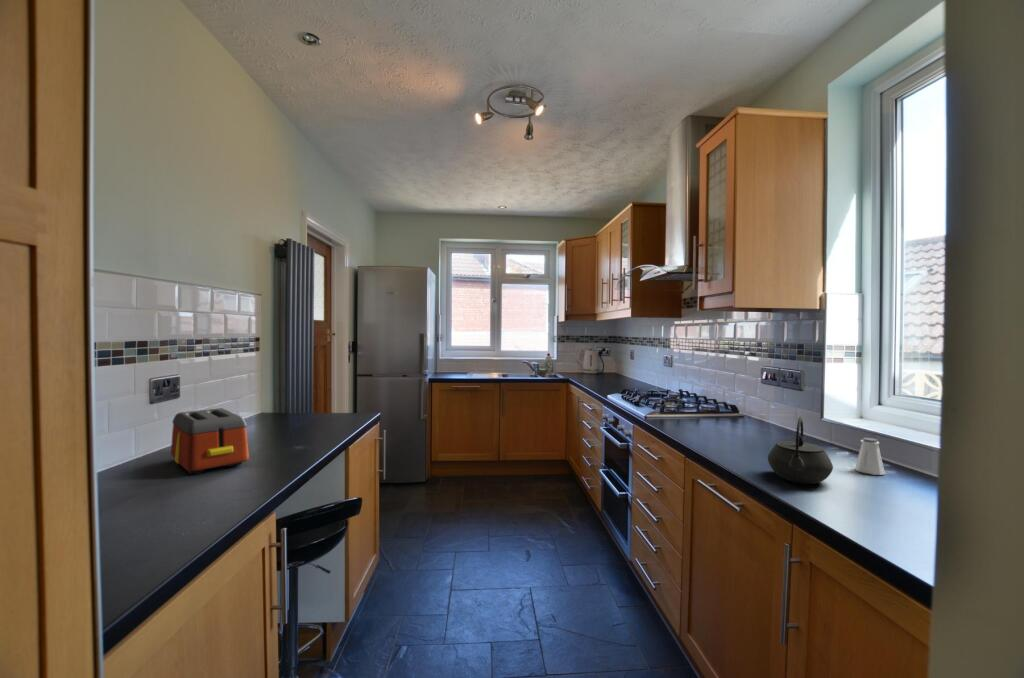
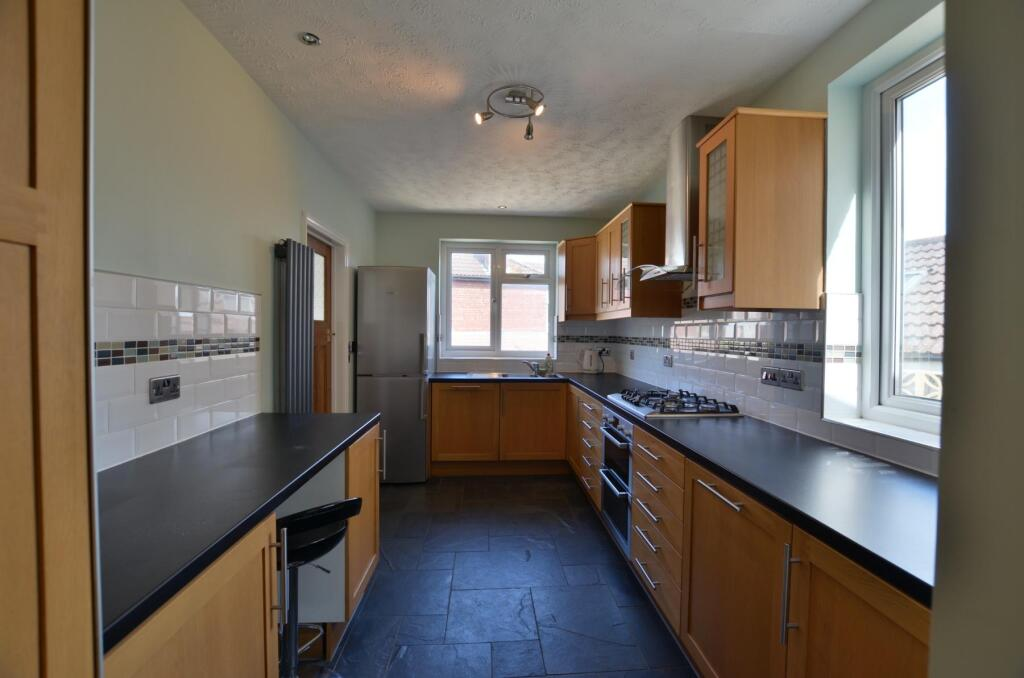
- toaster (209, 438)
- saltshaker (869, 455)
- kettle (799, 448)
